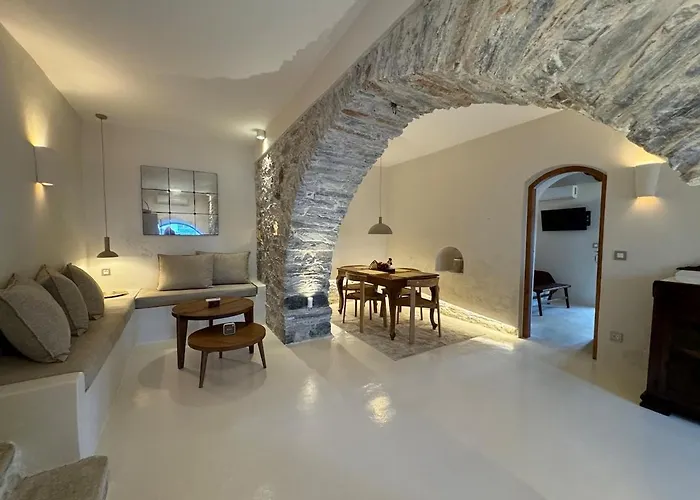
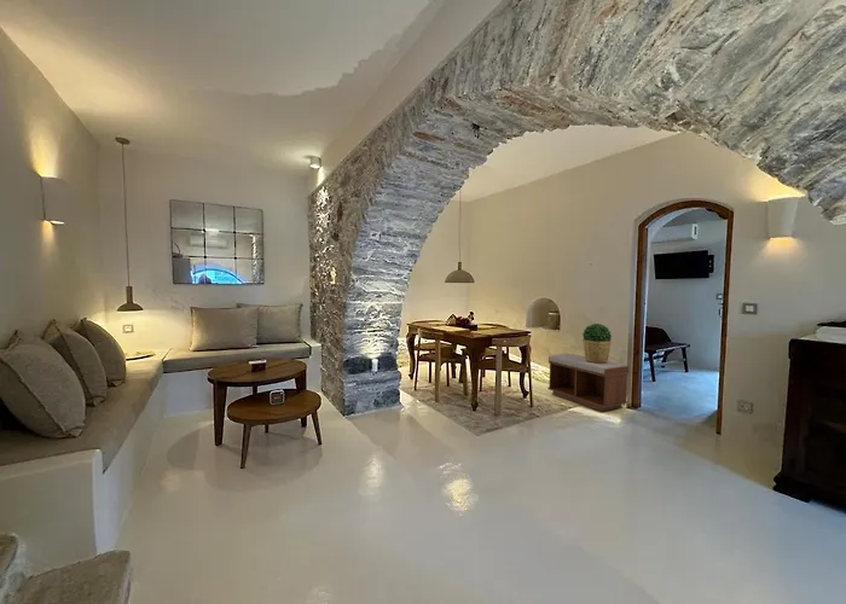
+ bench (585, 379)
+ potted plant (596, 342)
